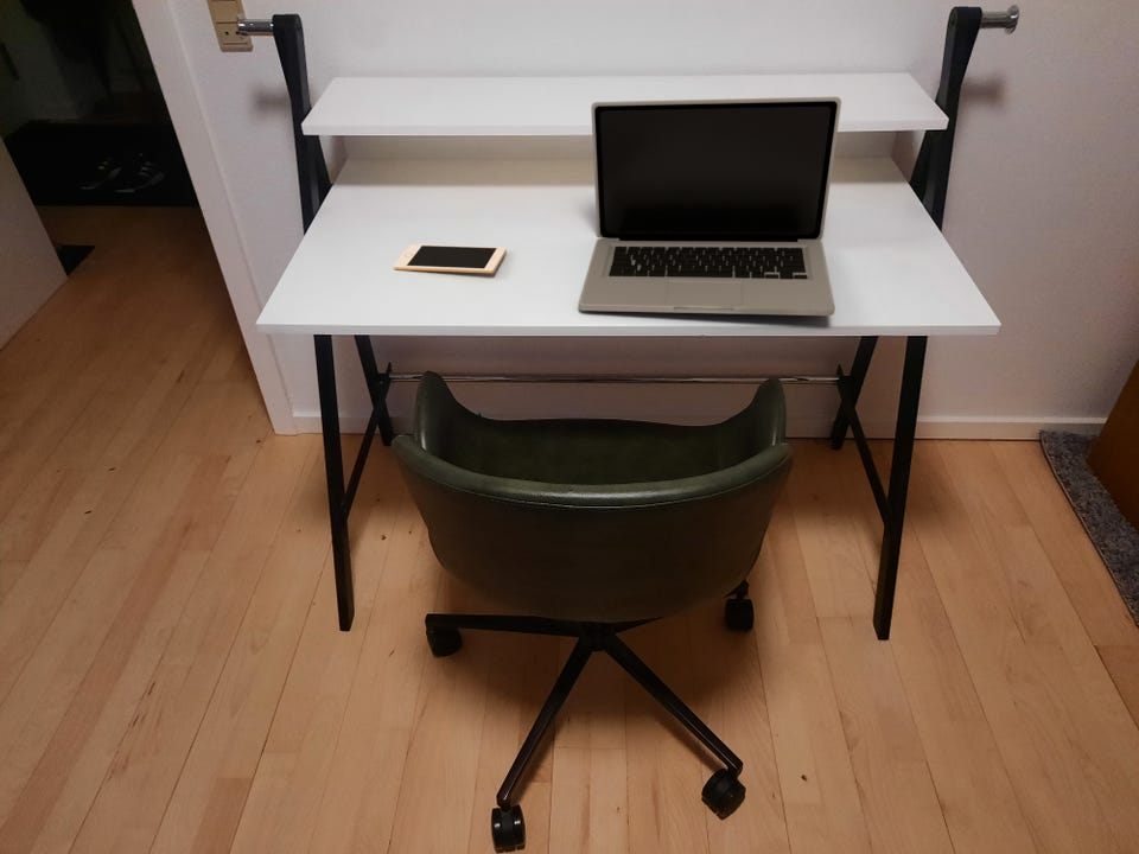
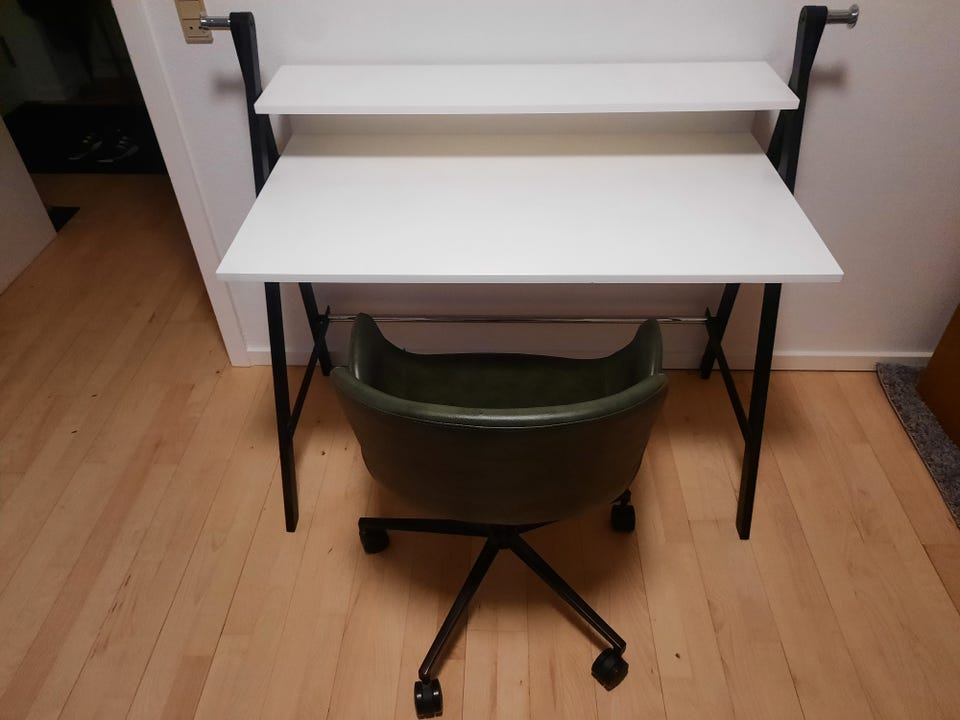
- cell phone (450, 257)
- laptop (708, 206)
